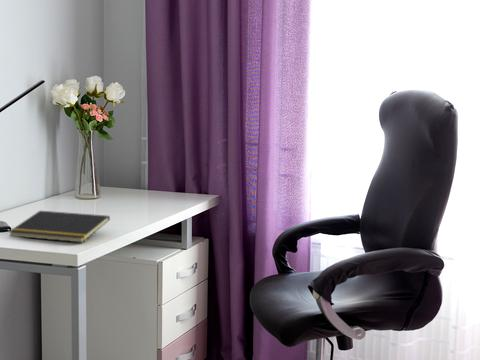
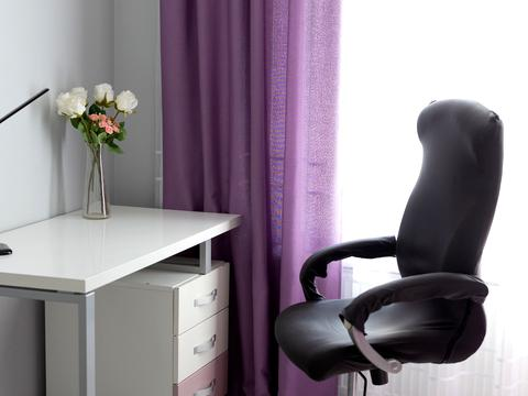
- notepad (60, 225)
